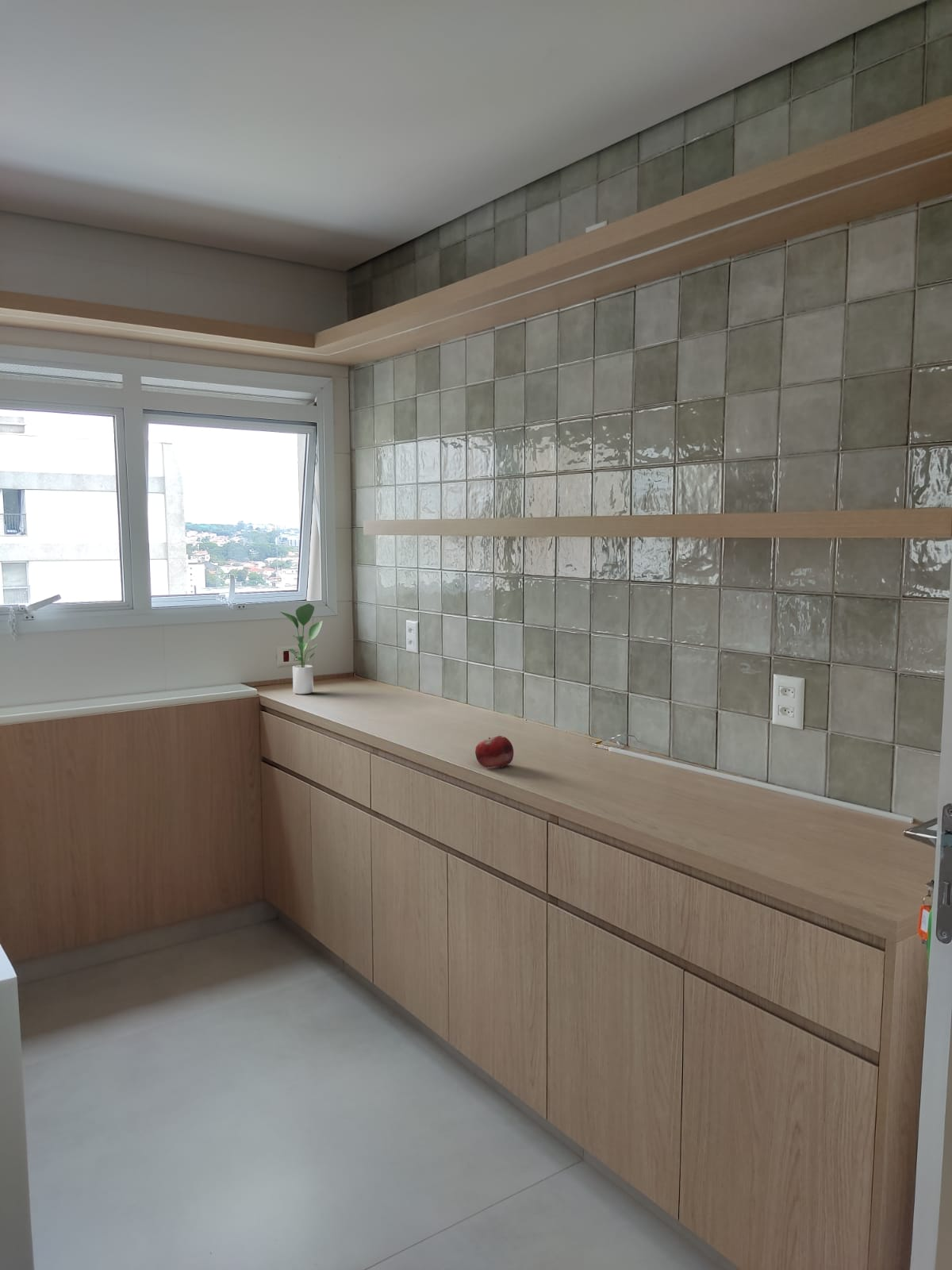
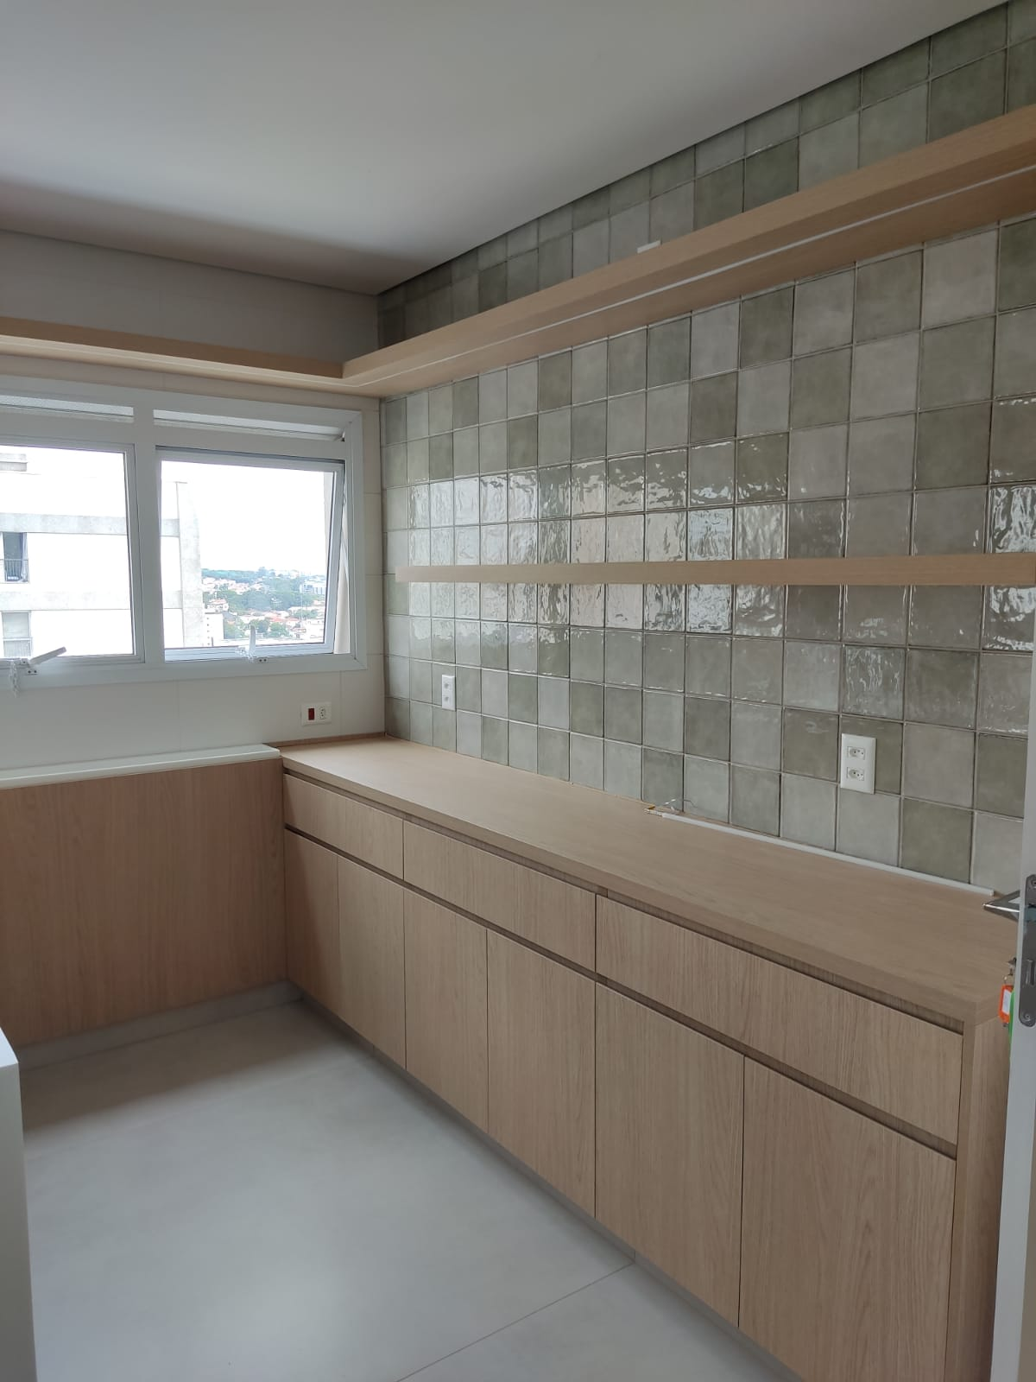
- fruit (494, 750)
- potted plant (304, 647)
